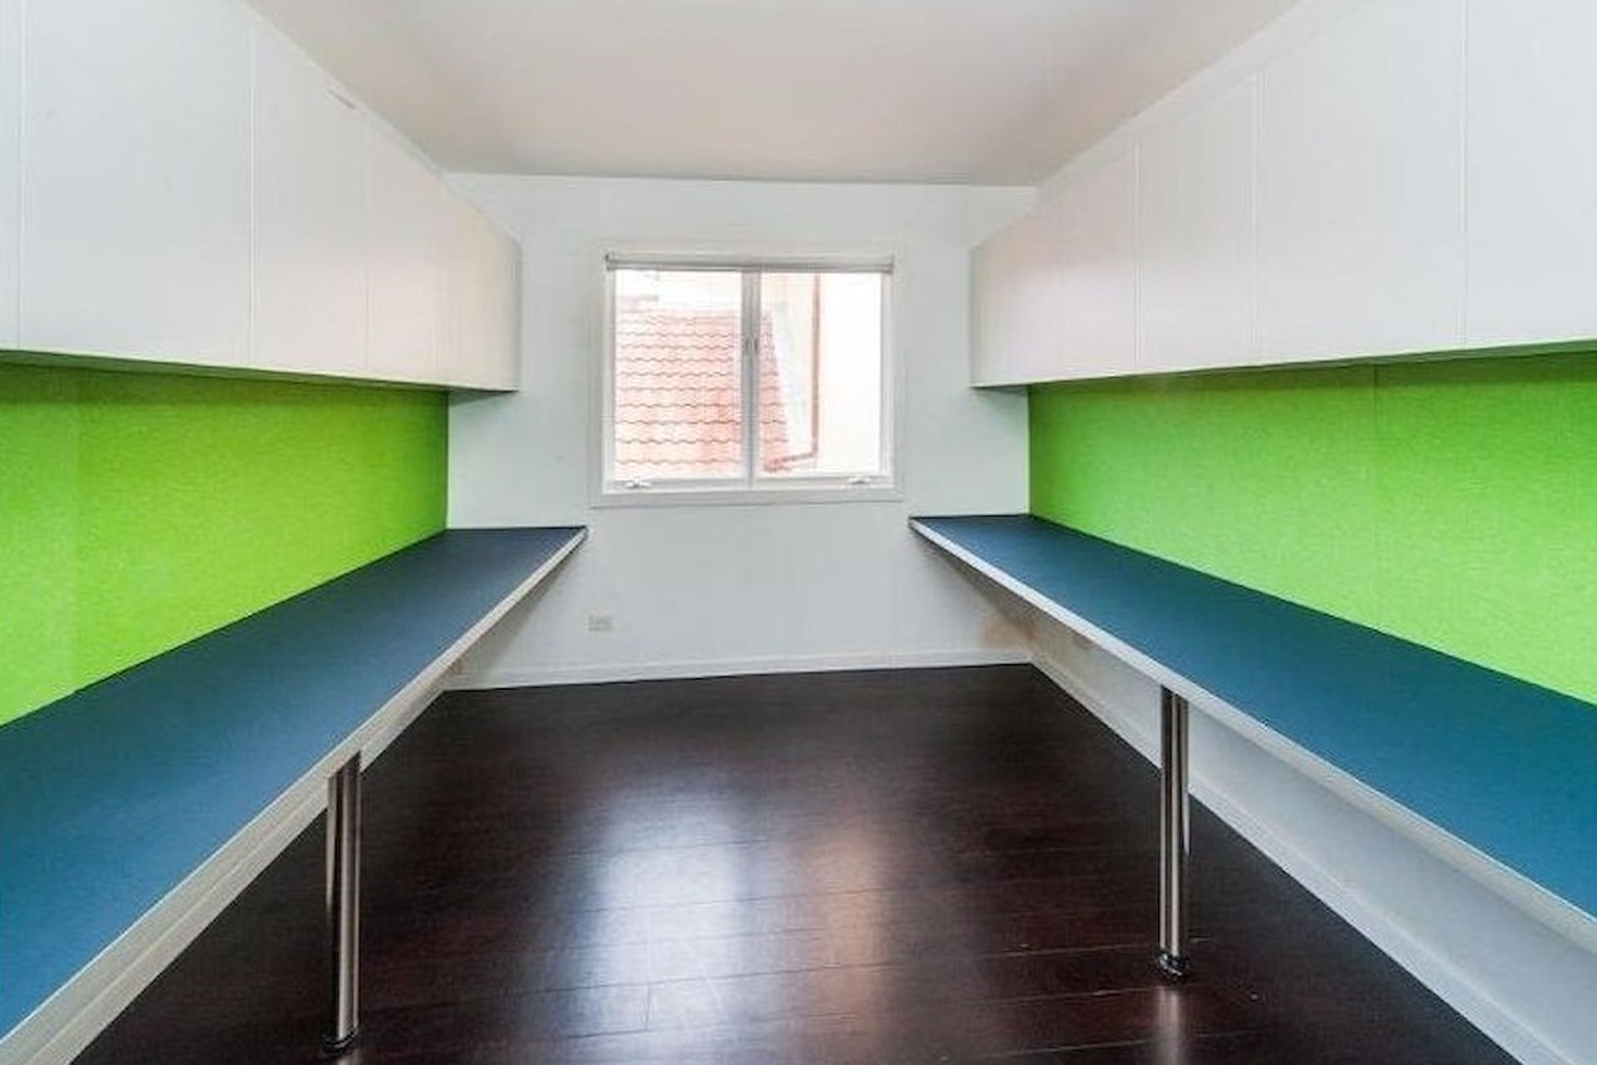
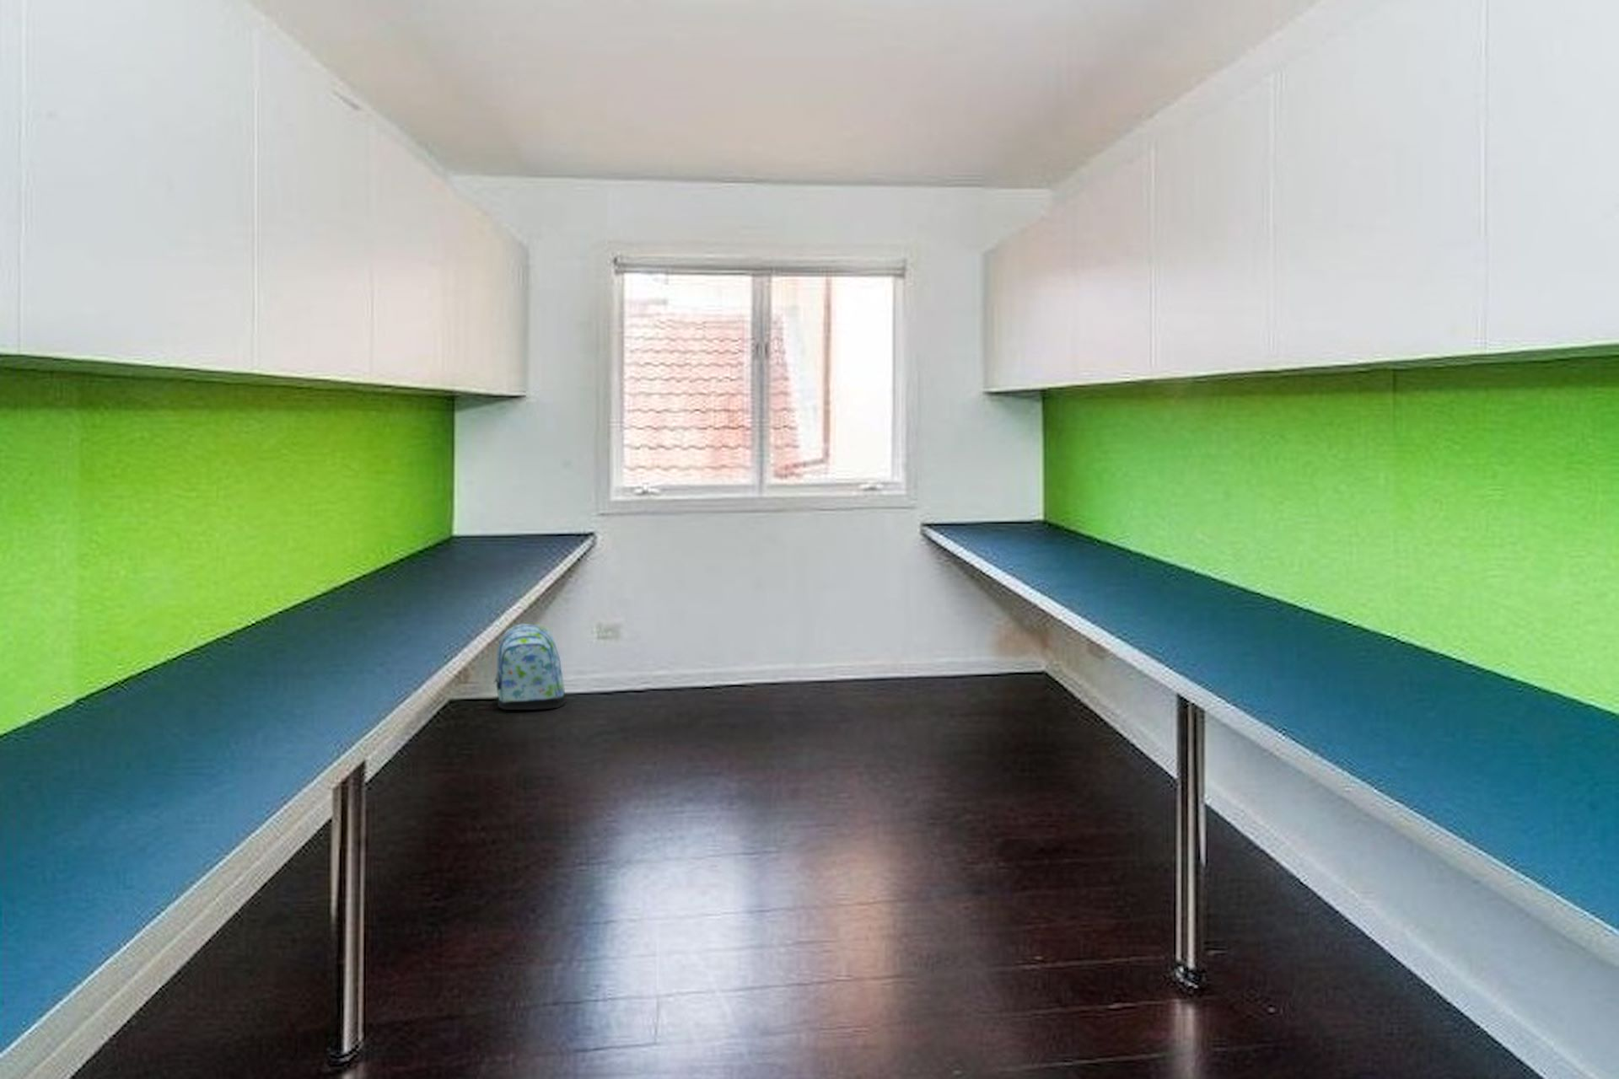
+ backpack (529, 666)
